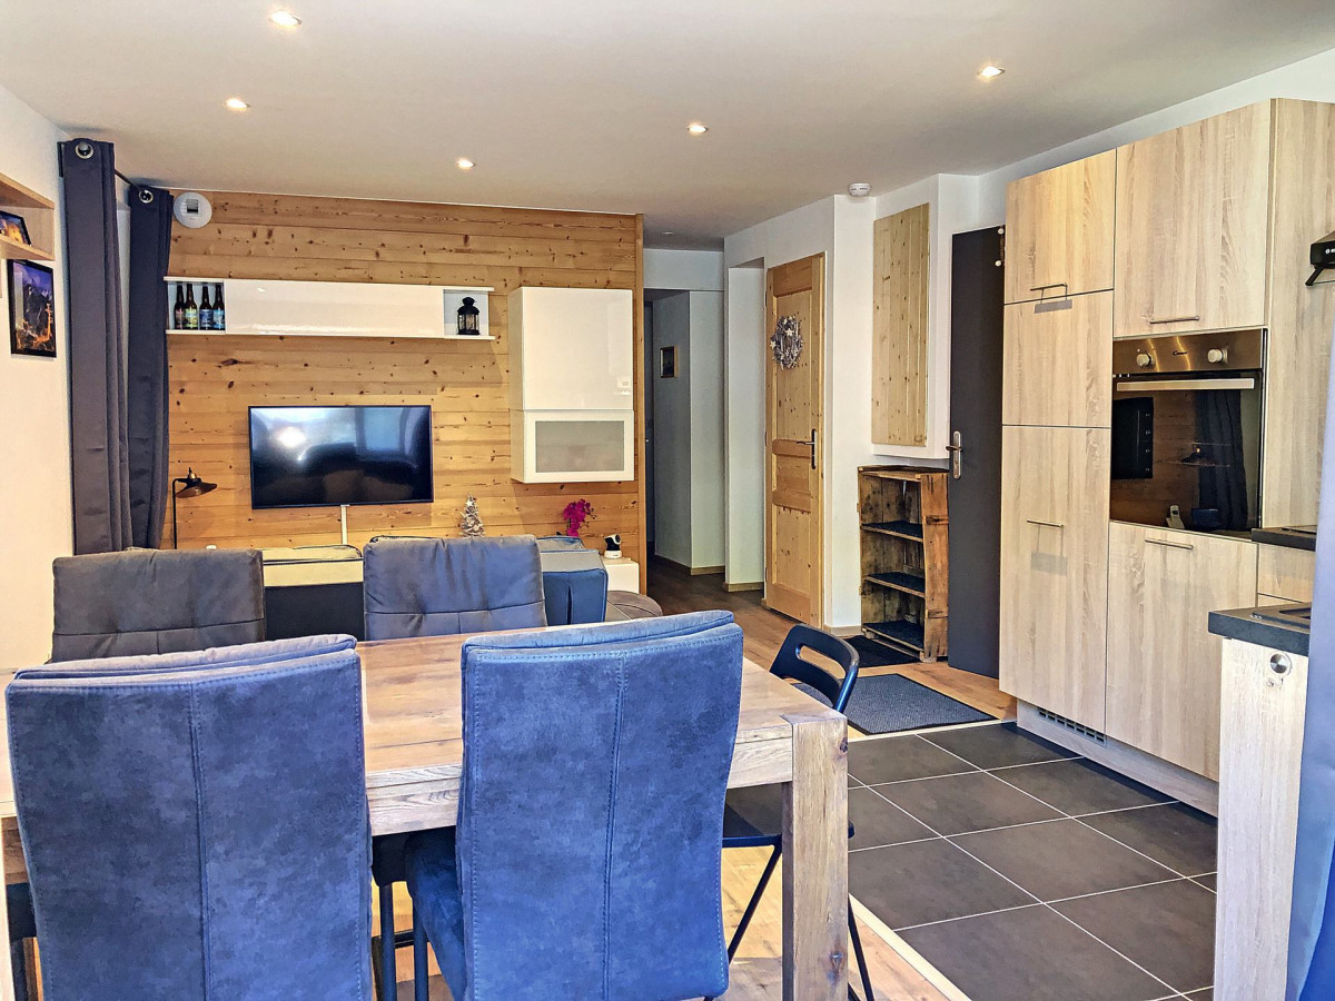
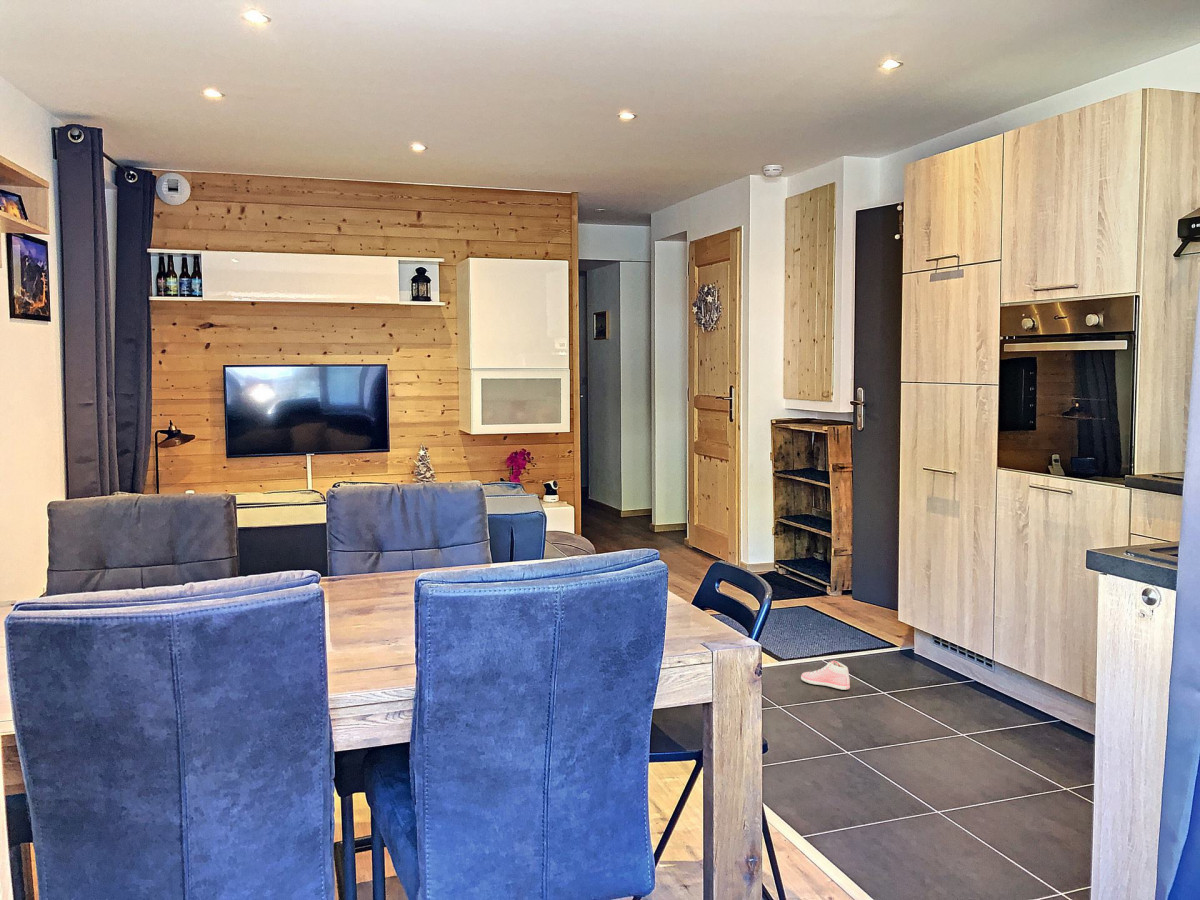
+ sneaker (825, 671)
